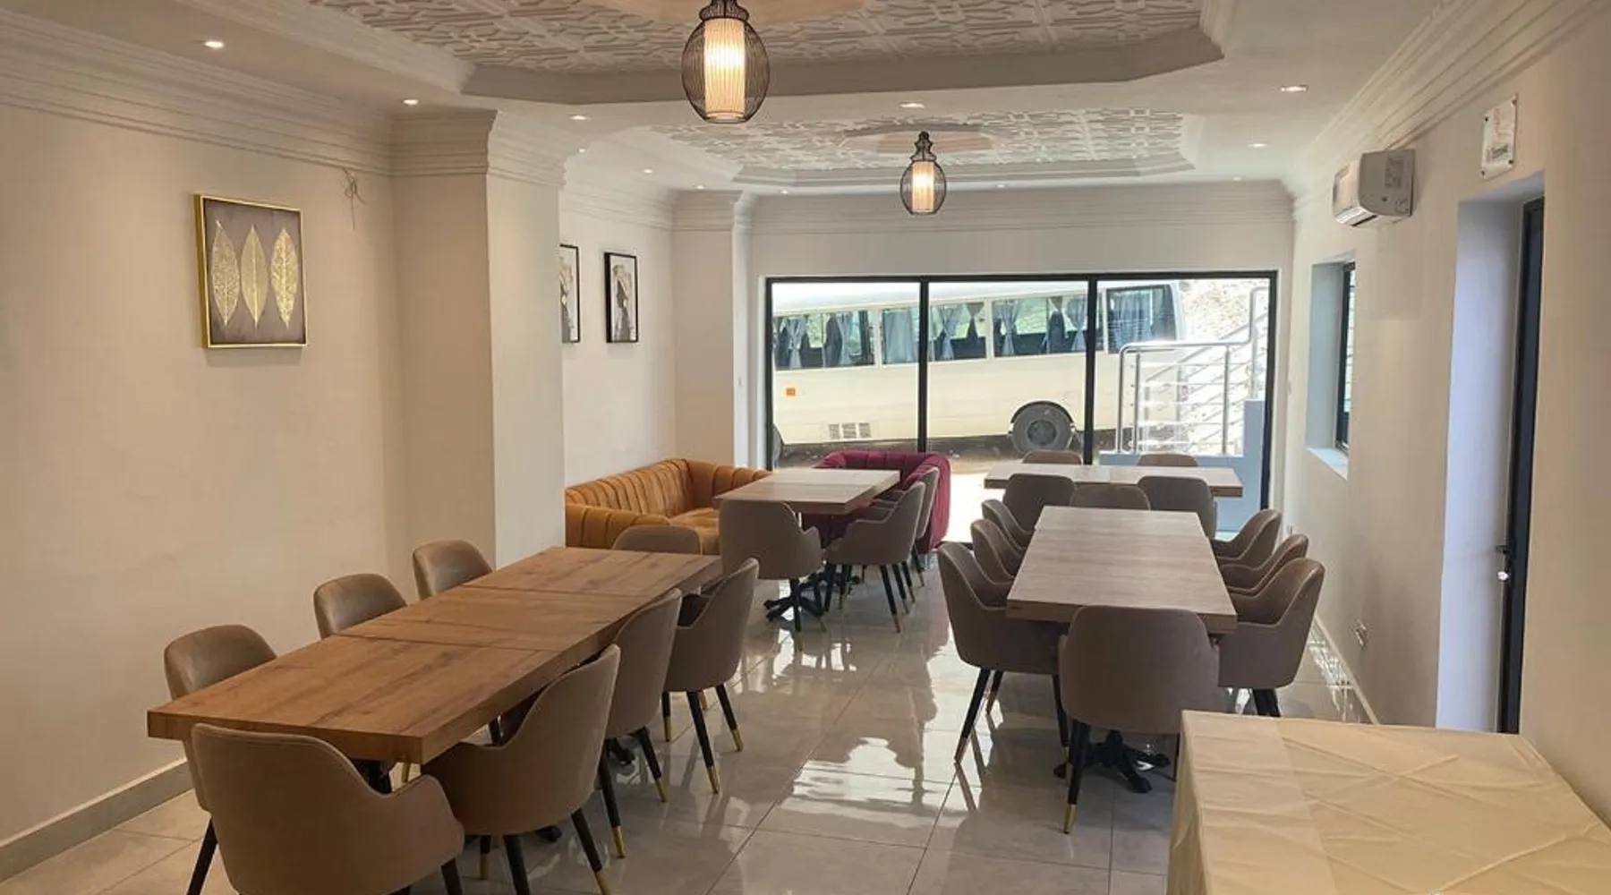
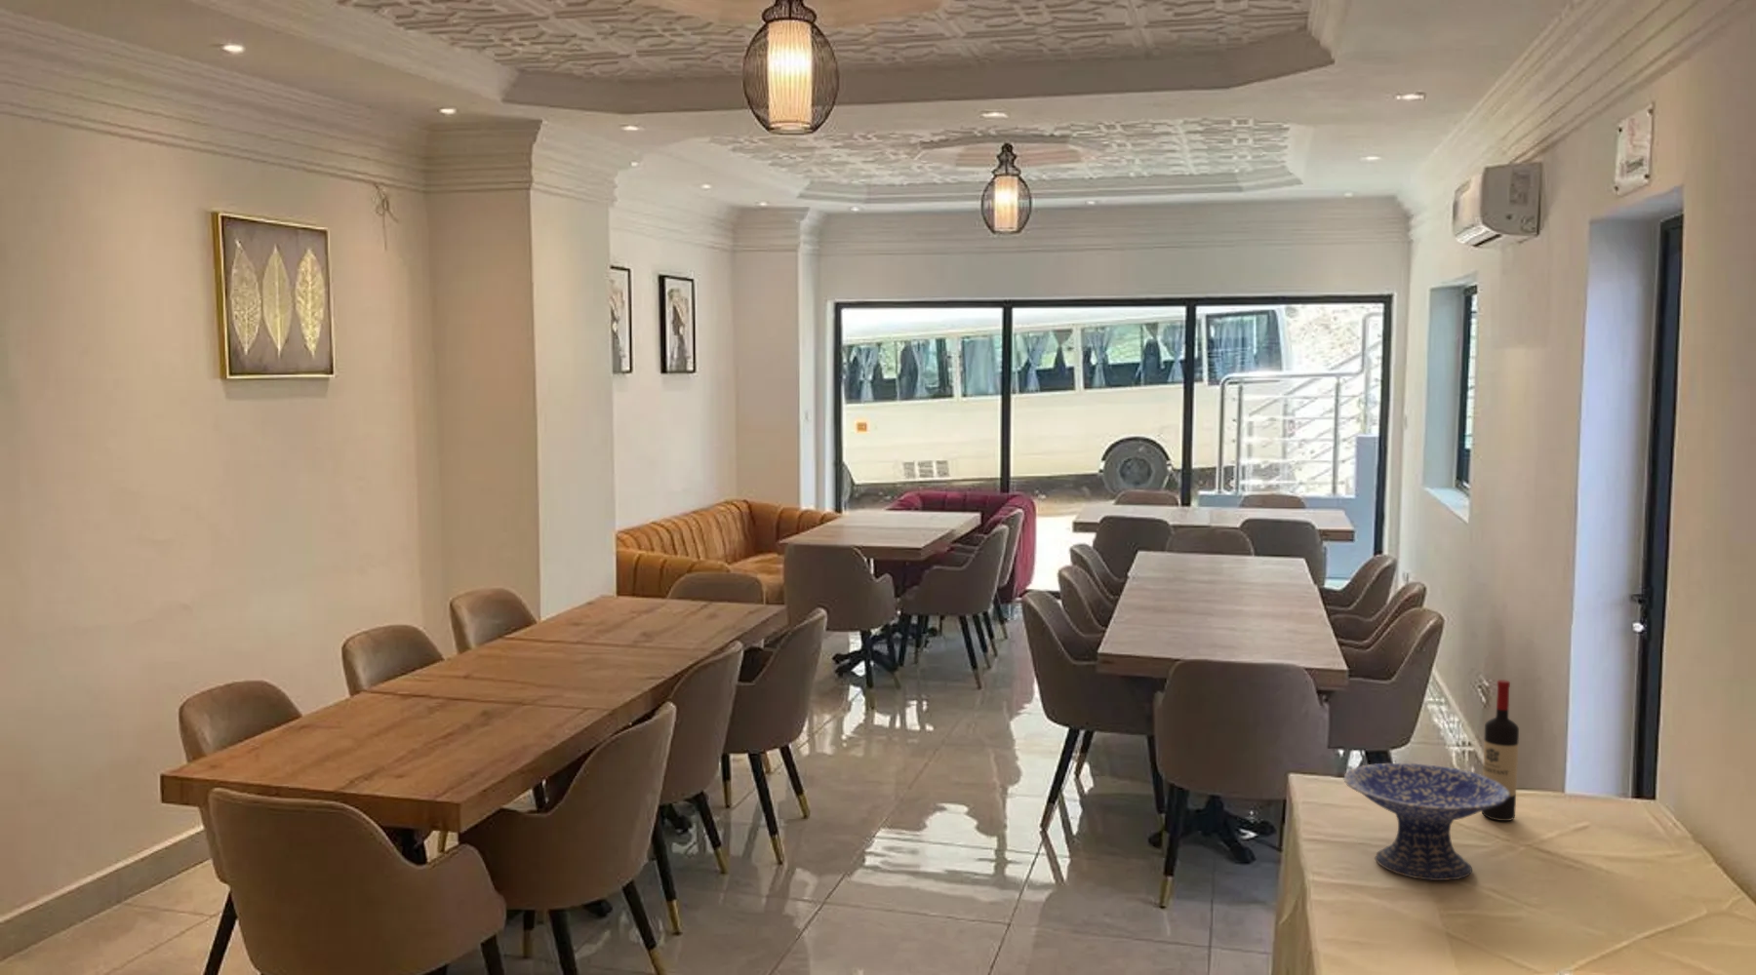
+ decorative bowl (1423, 823)
+ wine bottle (1500, 749)
